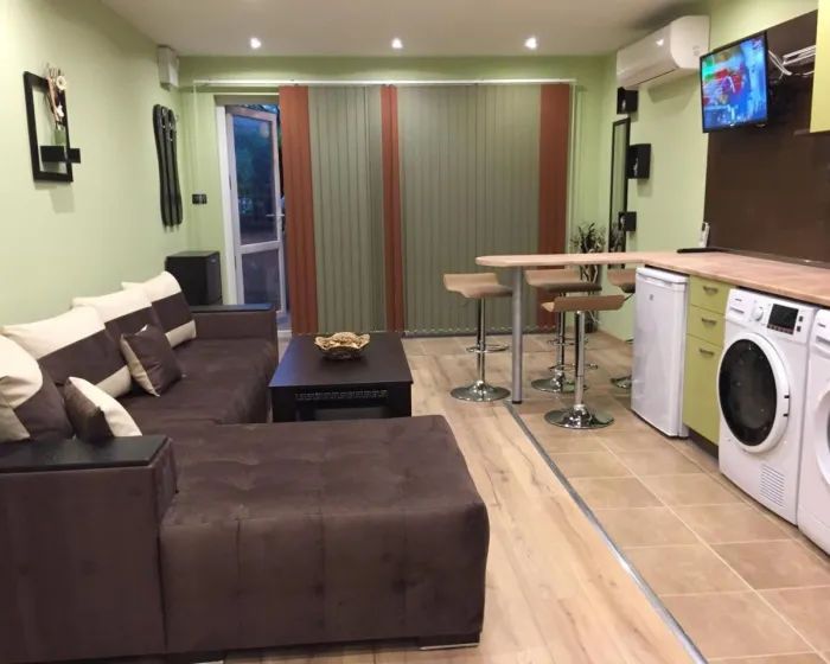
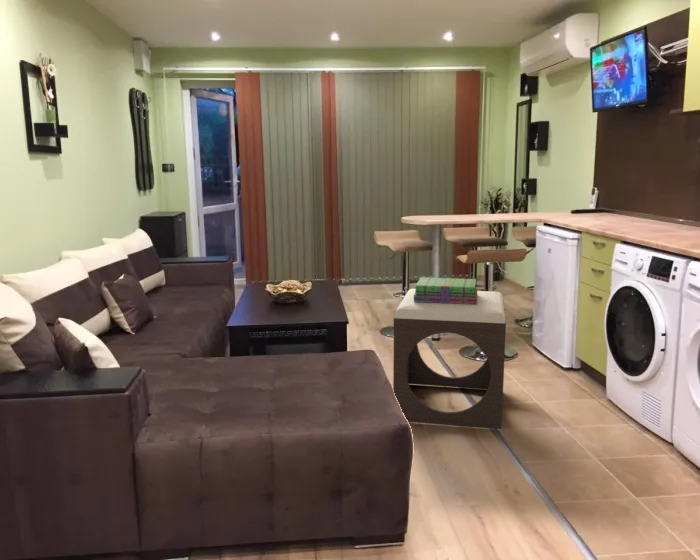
+ footstool (454, 333)
+ stack of books (446, 289)
